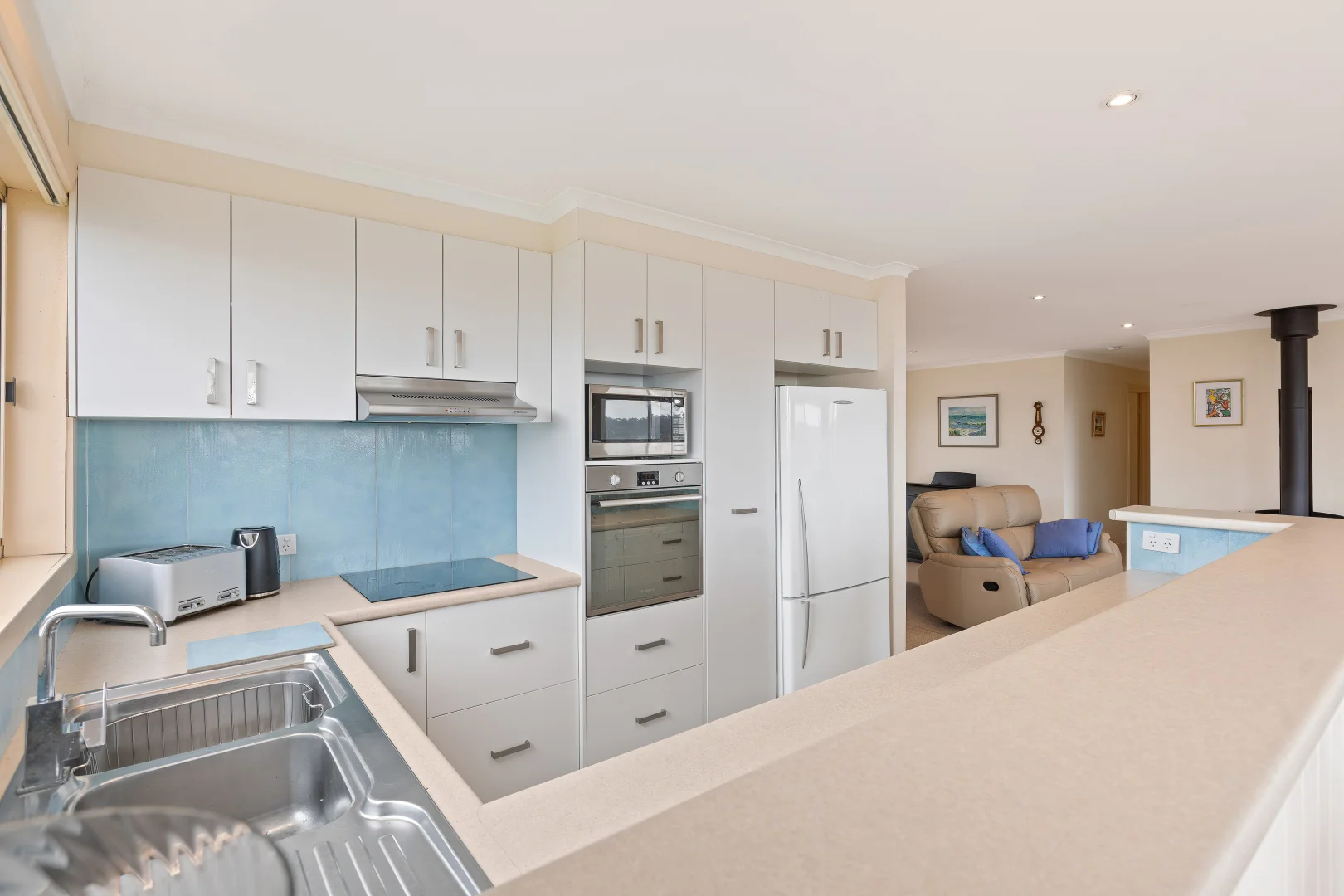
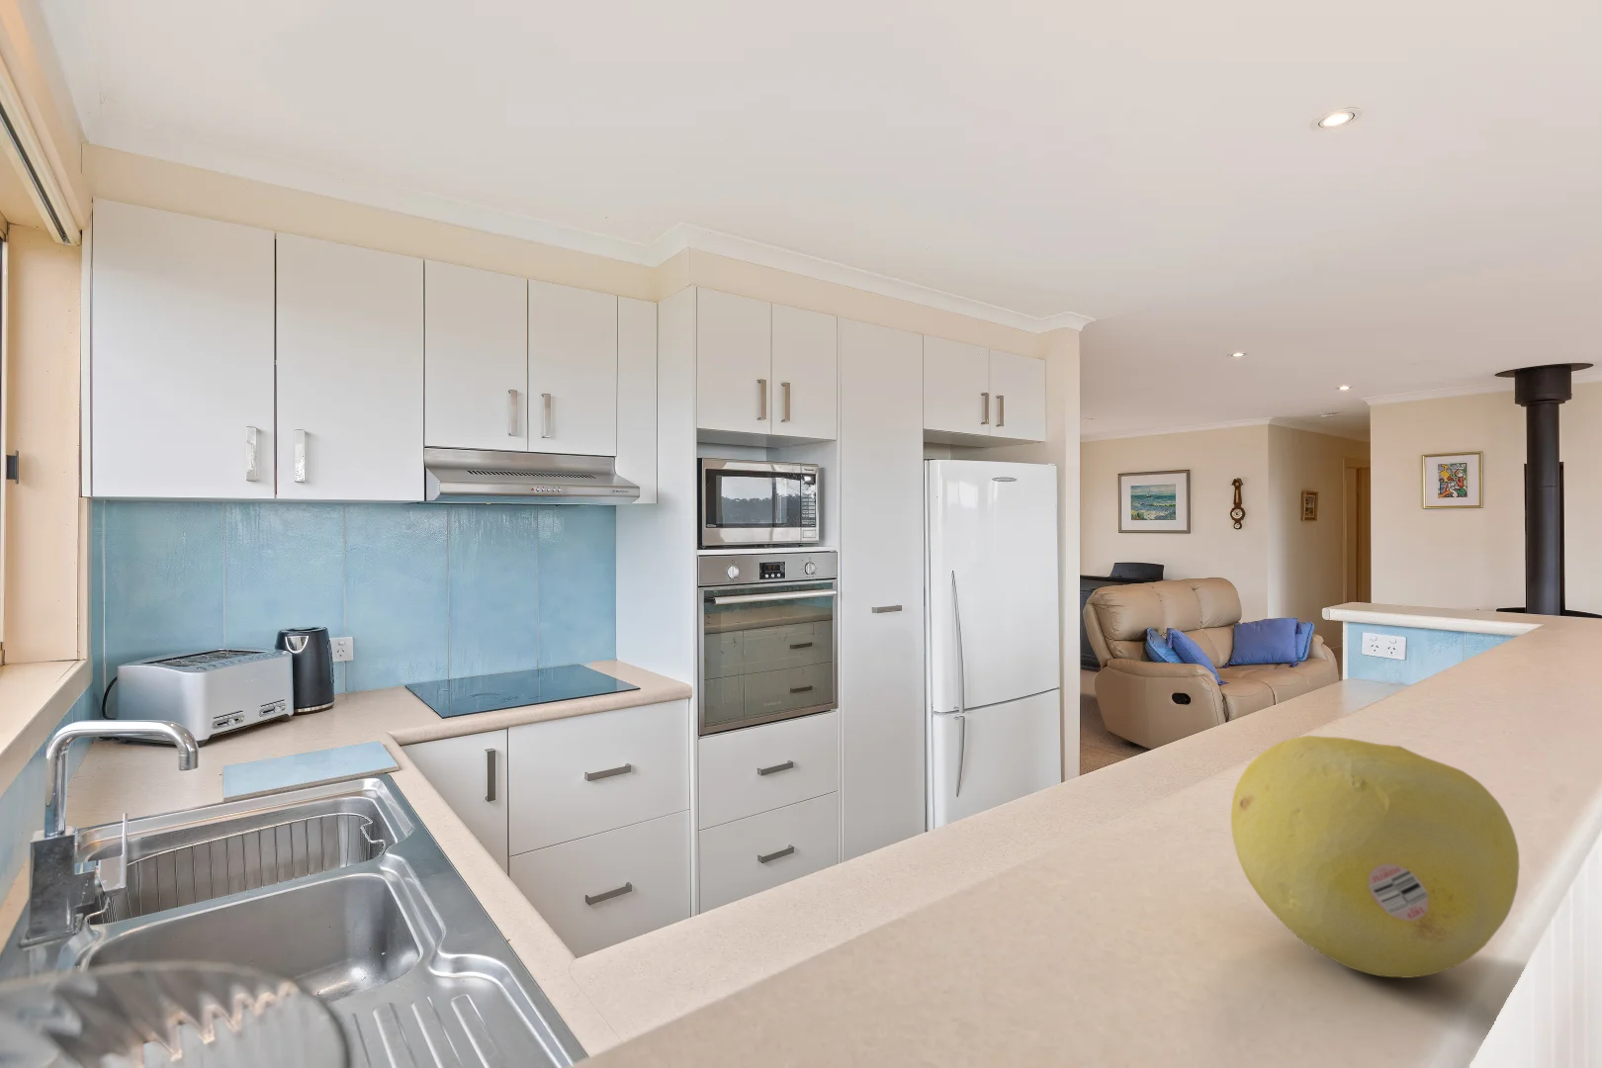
+ fruit (1364, 845)
